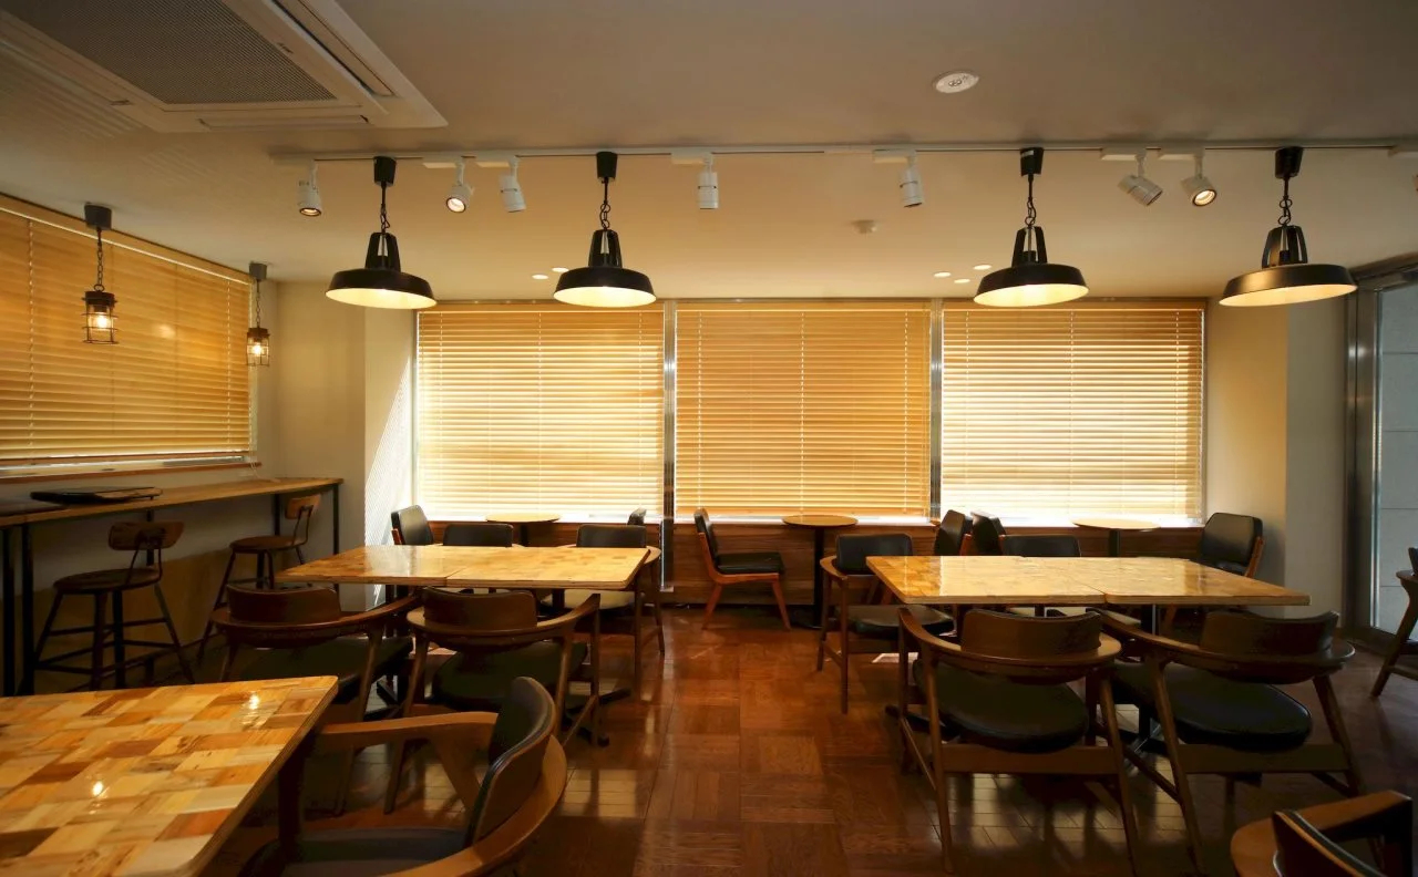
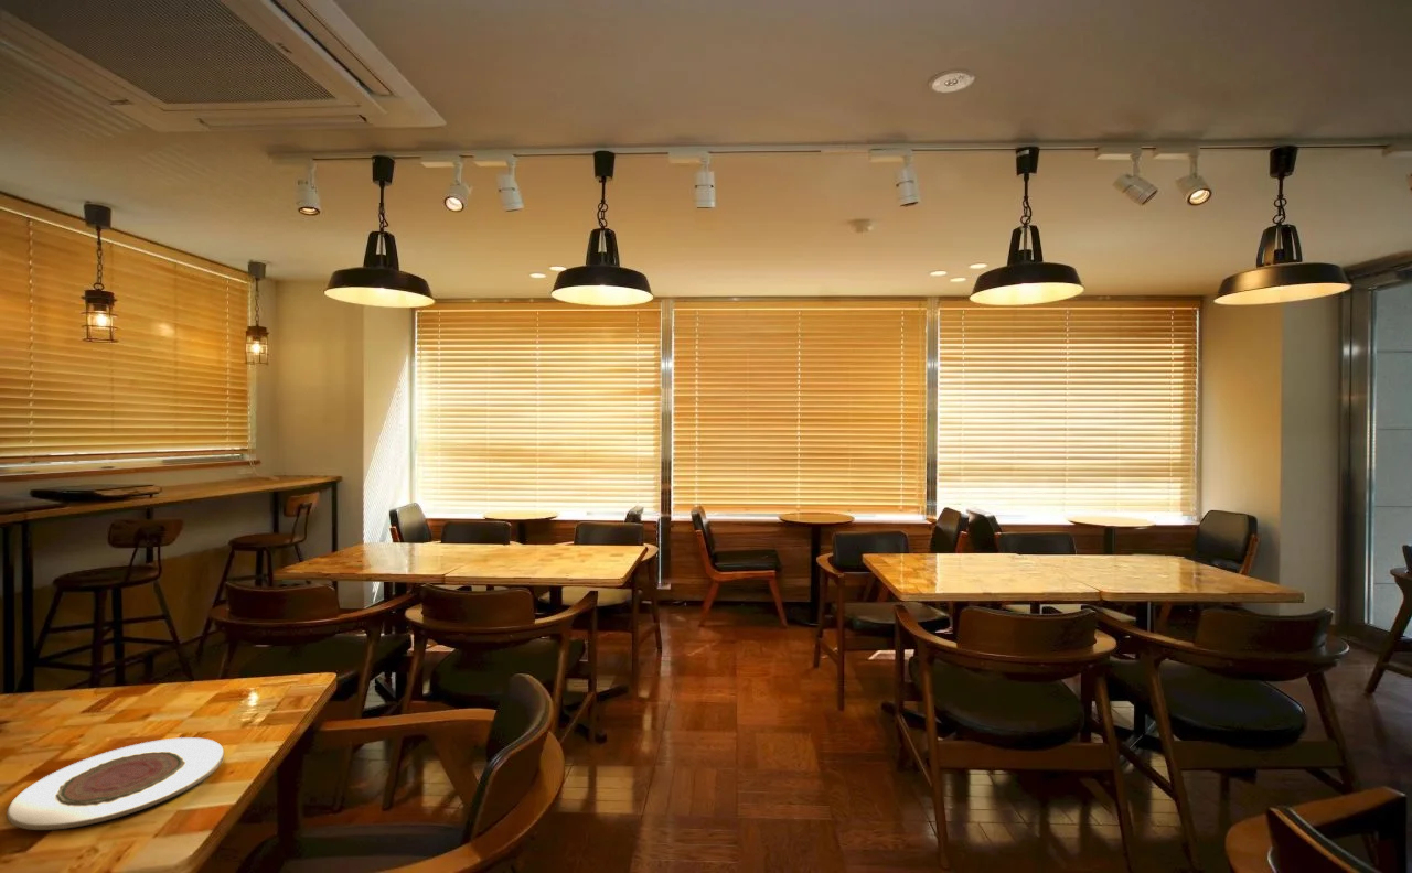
+ plate (125, 776)
